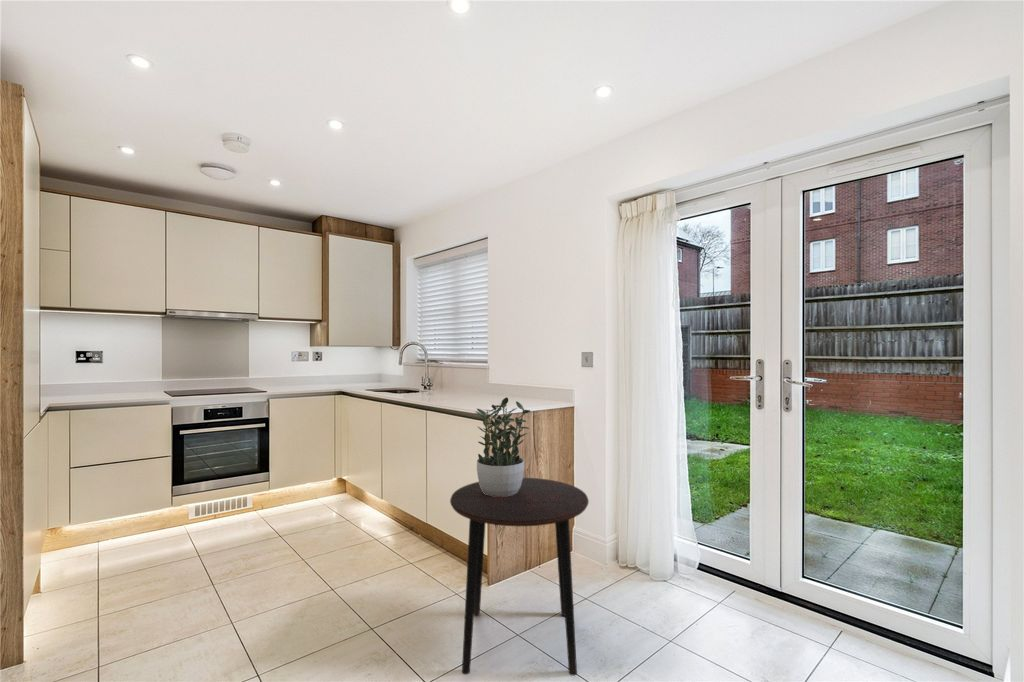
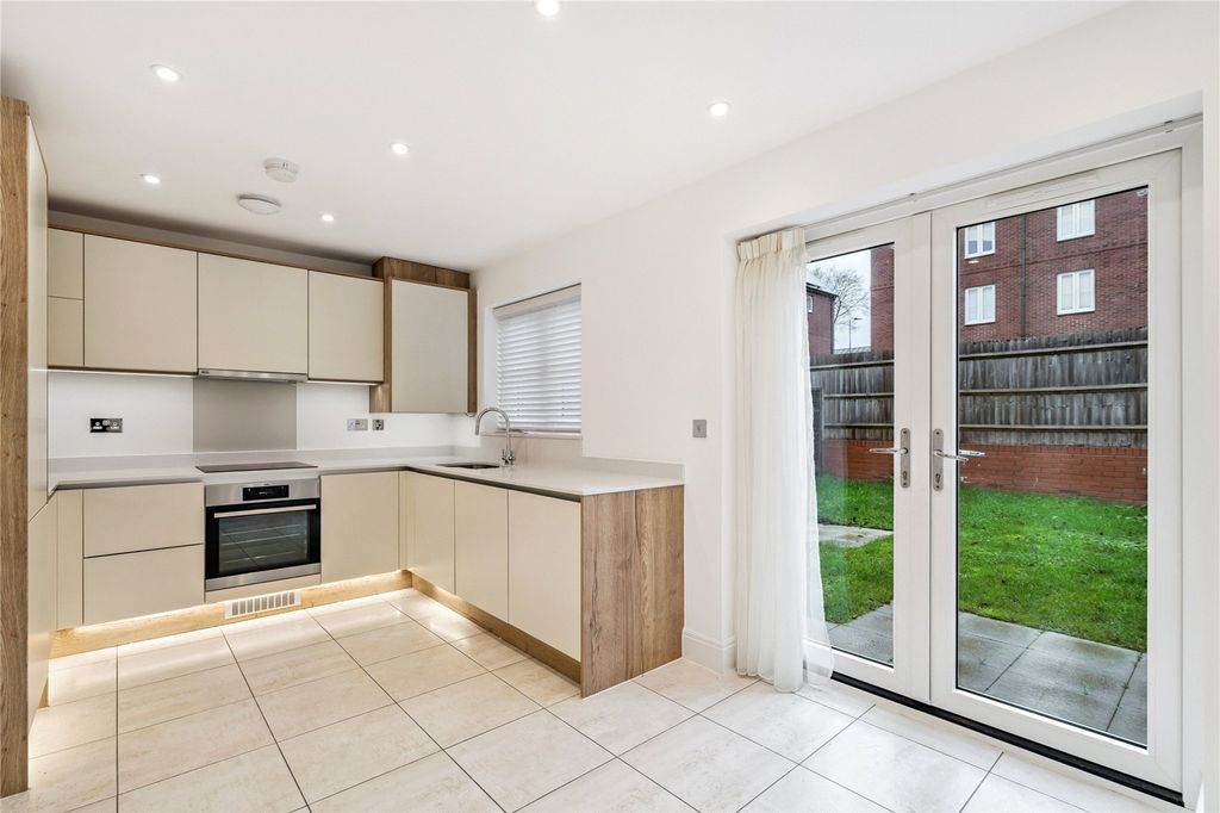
- side table (482, 567)
- potted plant (503, 444)
